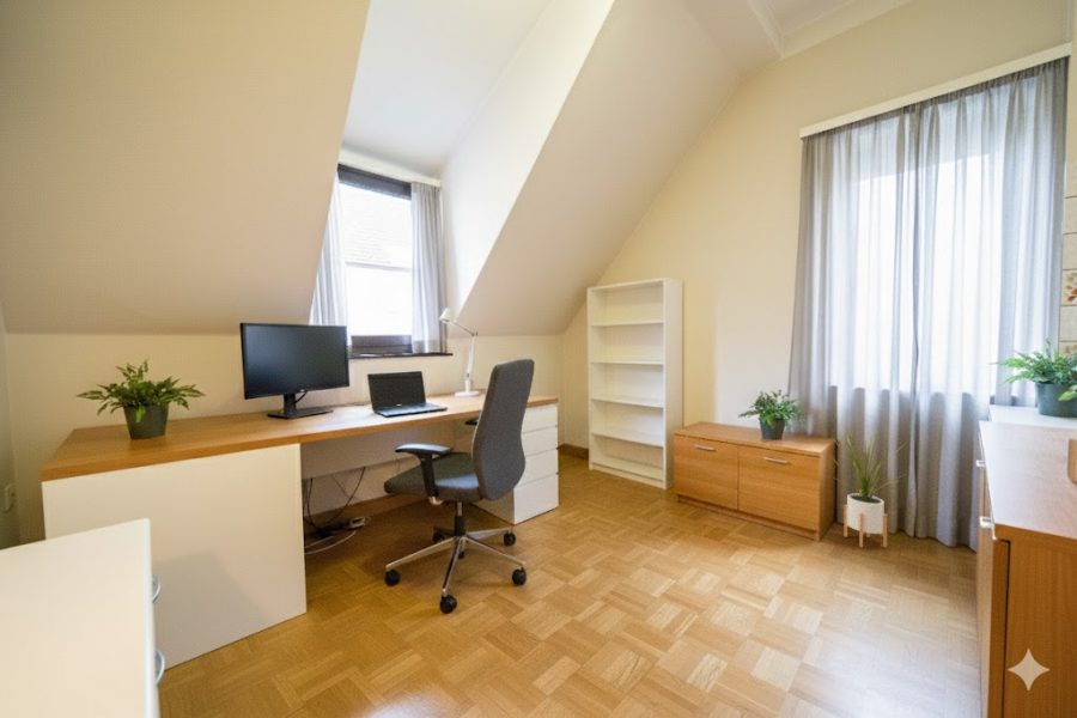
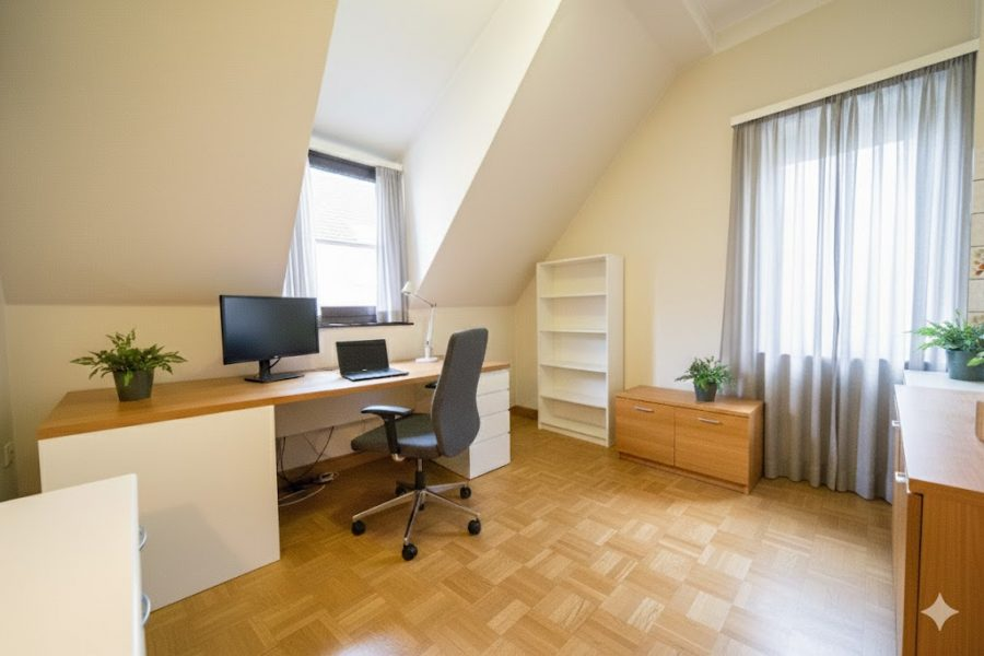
- house plant (866, 485)
